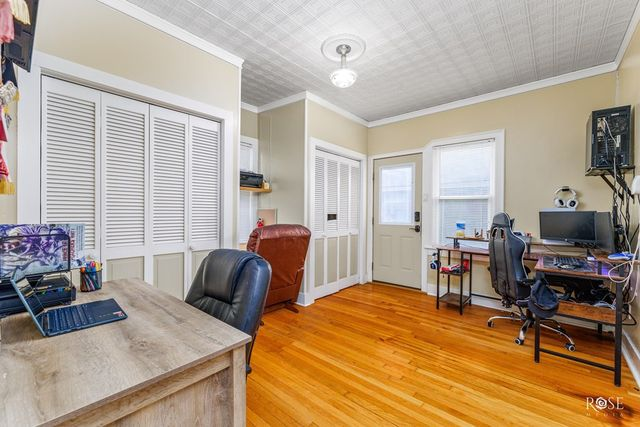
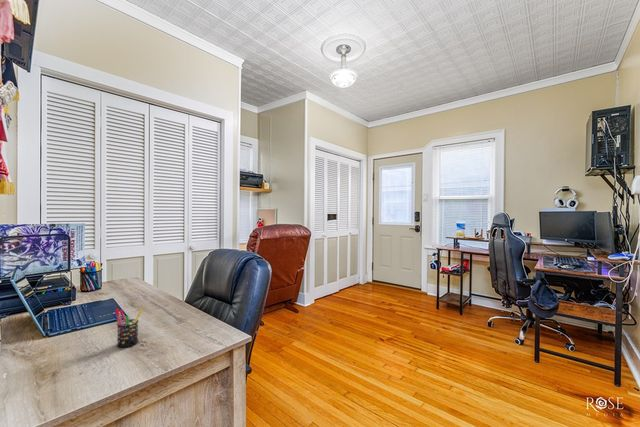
+ pen holder (126, 326)
